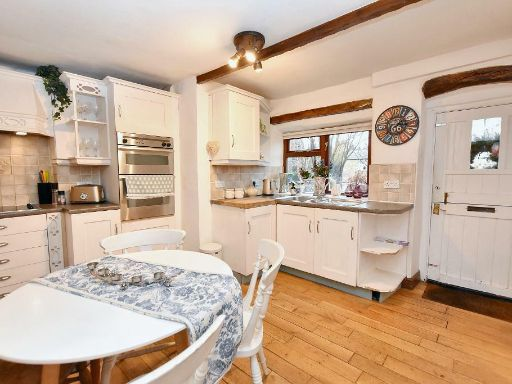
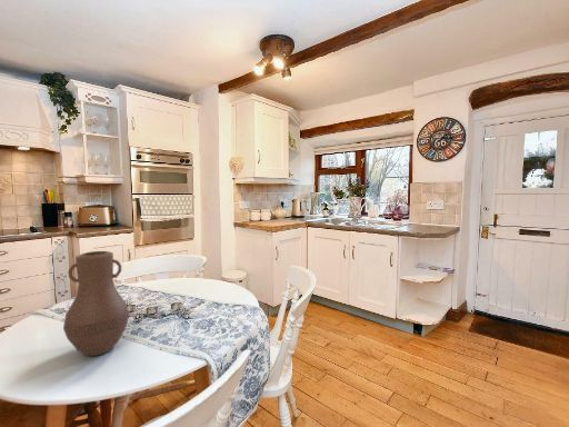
+ vase (97, 301)
